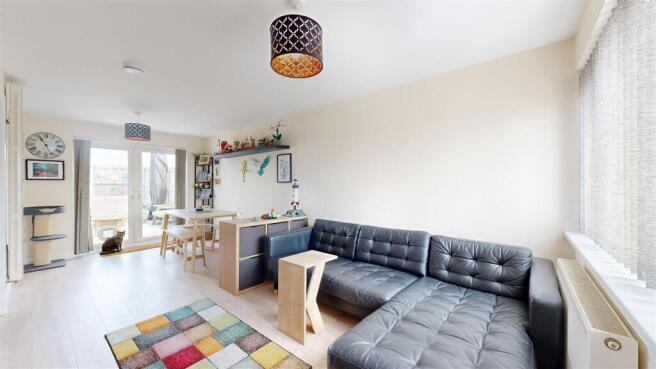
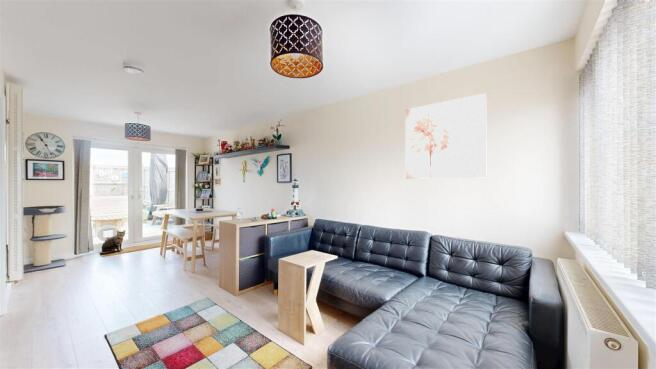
+ wall art (442, 140)
